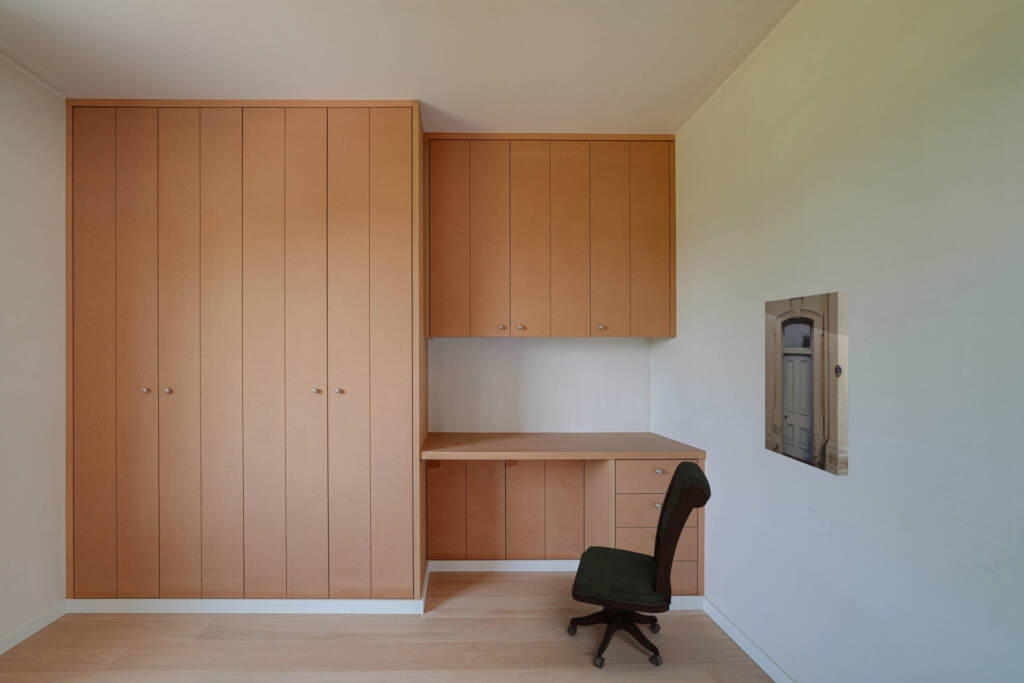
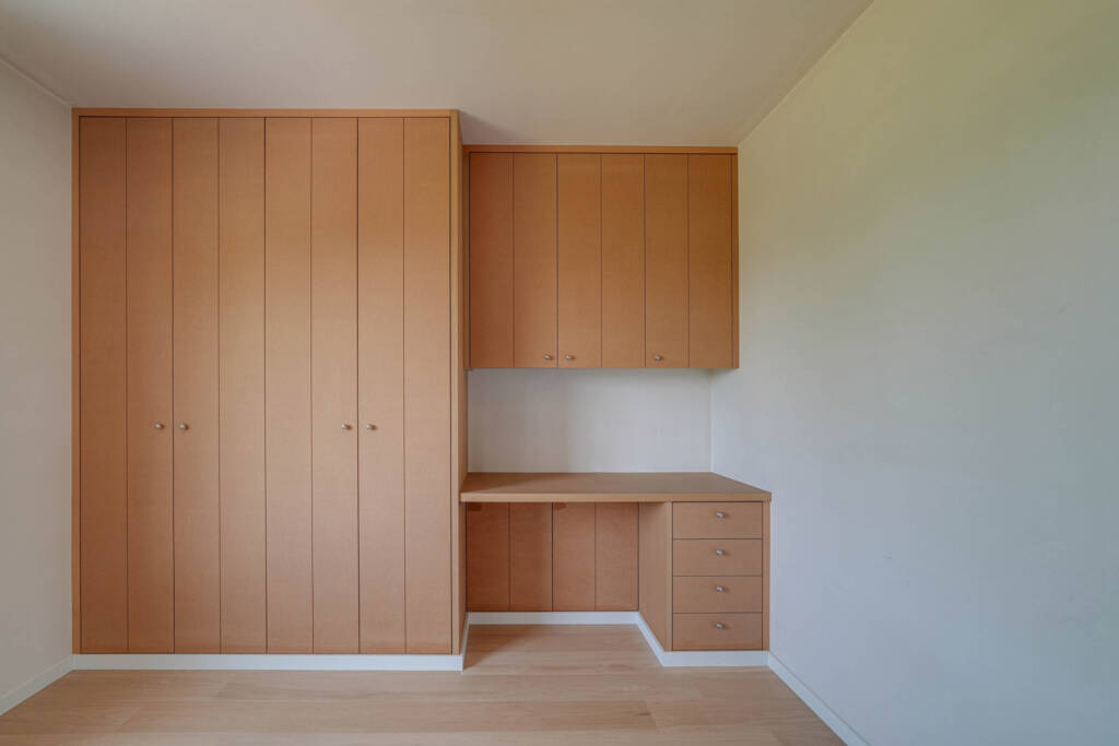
- wall art (801, 379)
- office chair (635, 554)
